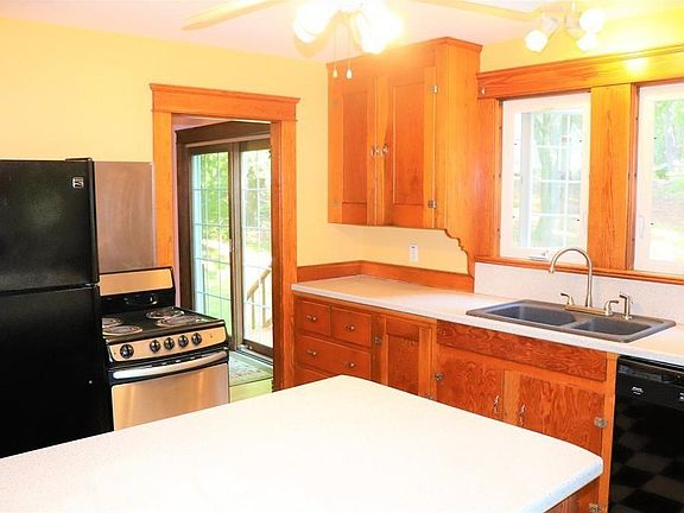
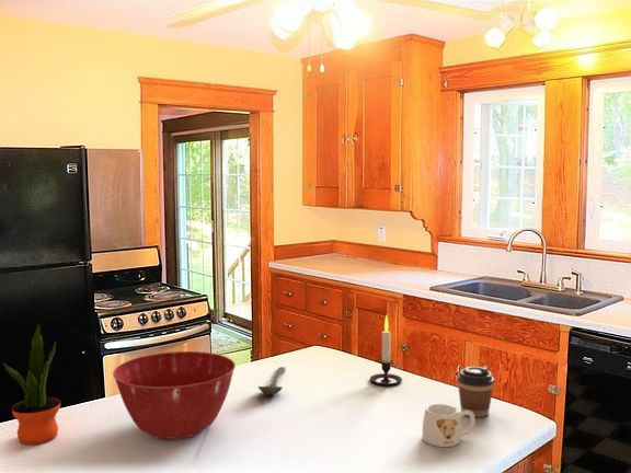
+ stirrer (275, 377)
+ mixing bowl (175, 397)
+ potted plant (34, 382)
+ coffee cup (474, 389)
+ candle (386, 349)
+ mug (448, 425)
